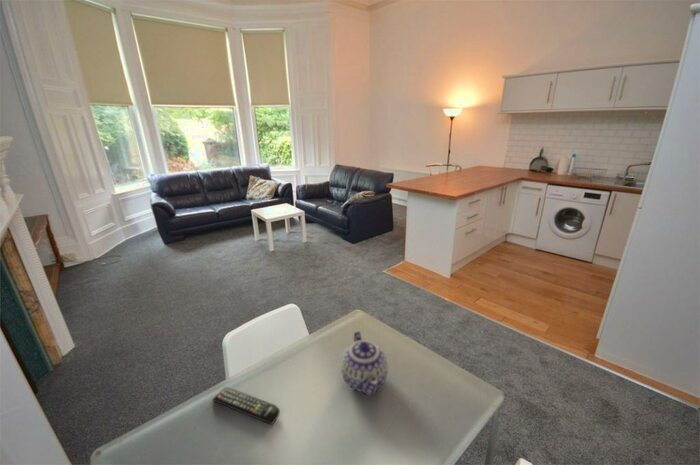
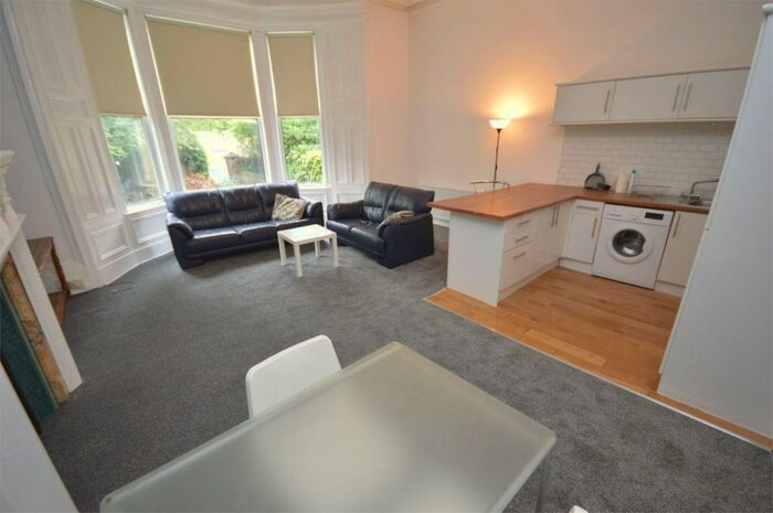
- remote control (245, 404)
- teapot (364, 362)
